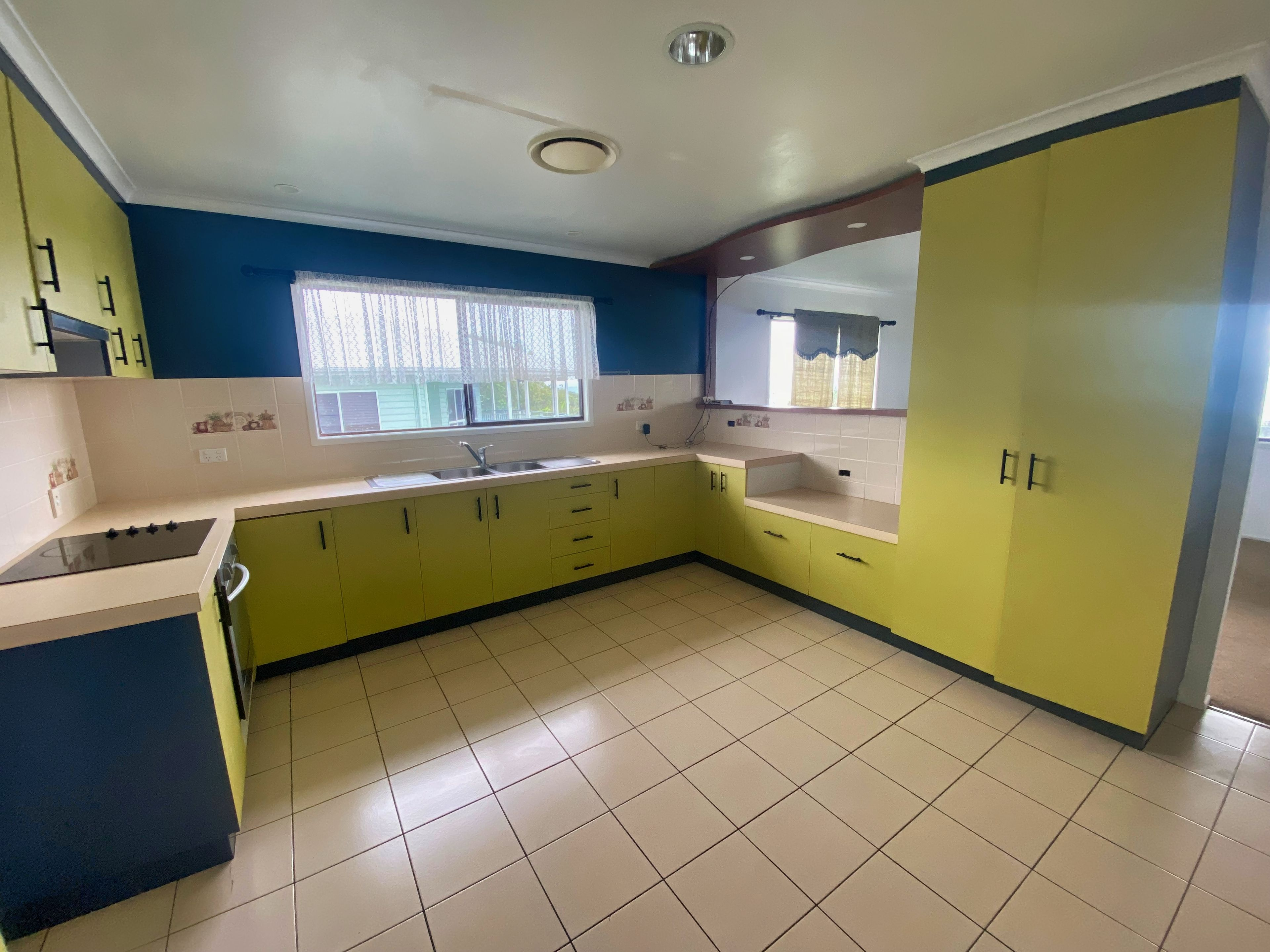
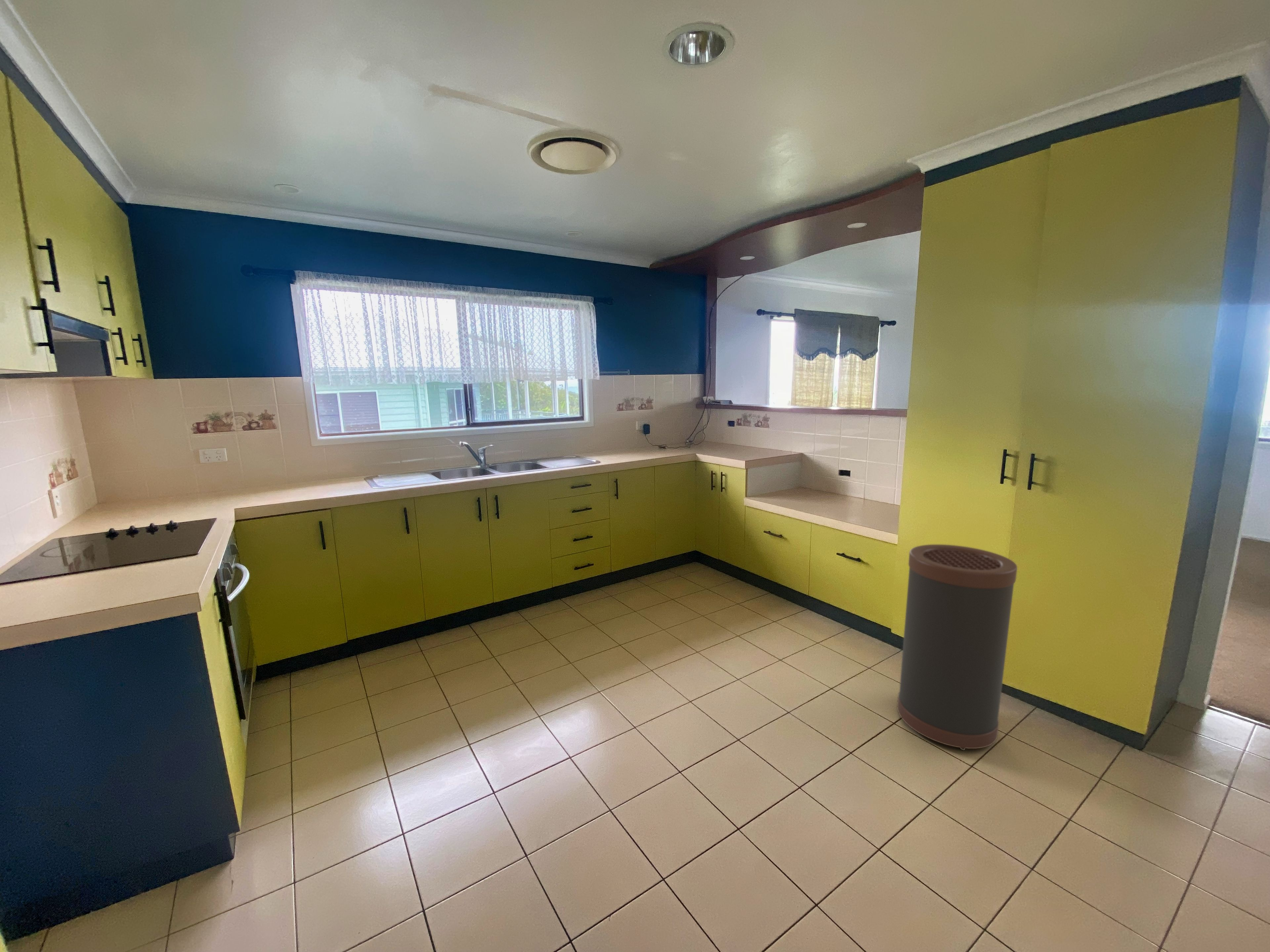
+ trash can (952, 642)
